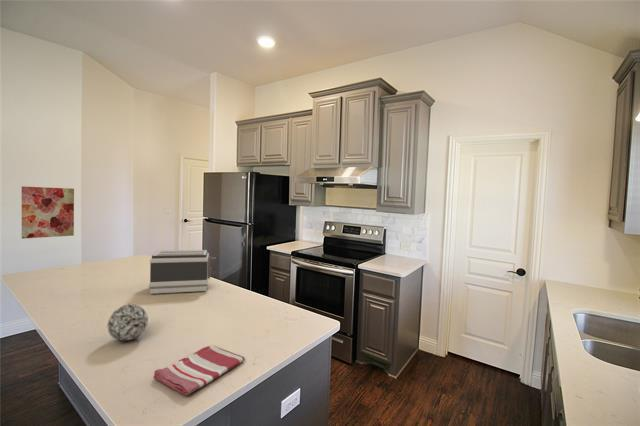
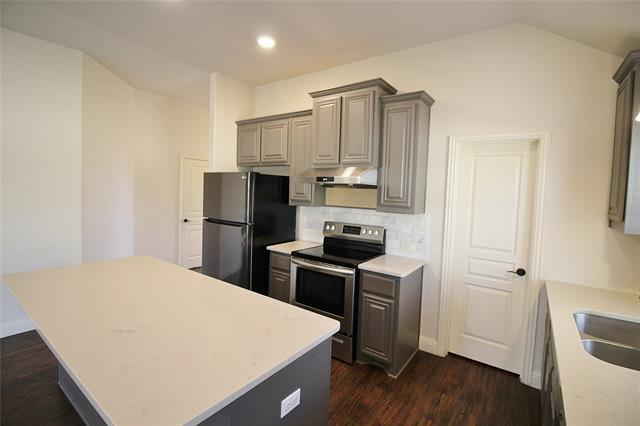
- decorative ball (128, 320)
- wall art (49, 212)
- toaster (184, 270)
- dish towel (201, 366)
